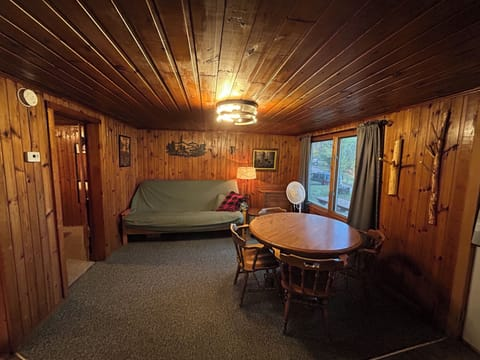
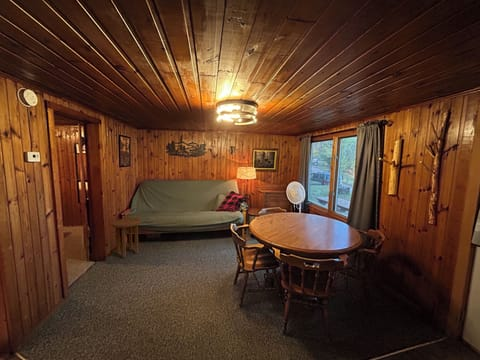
+ side table (129, 237)
